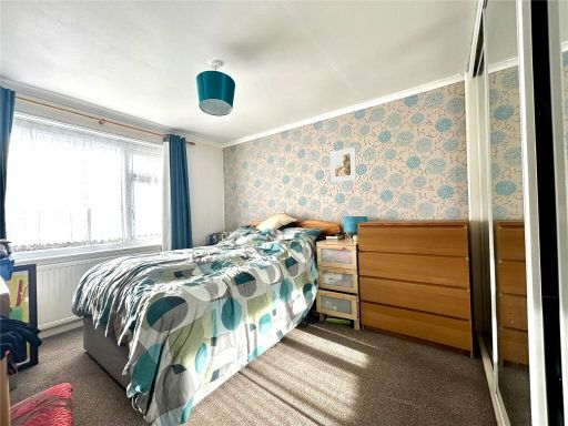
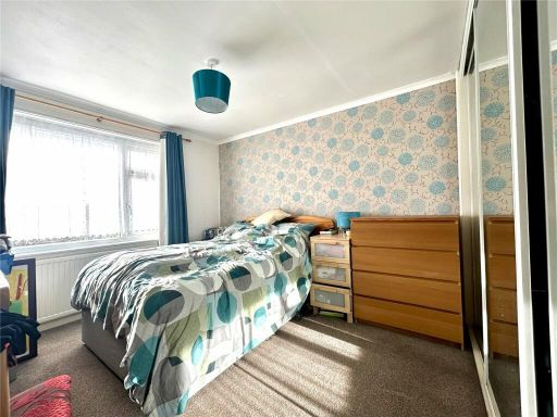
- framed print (342, 165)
